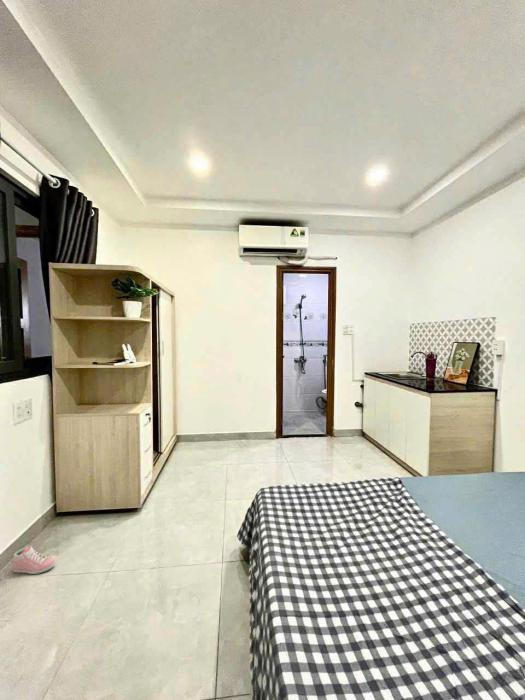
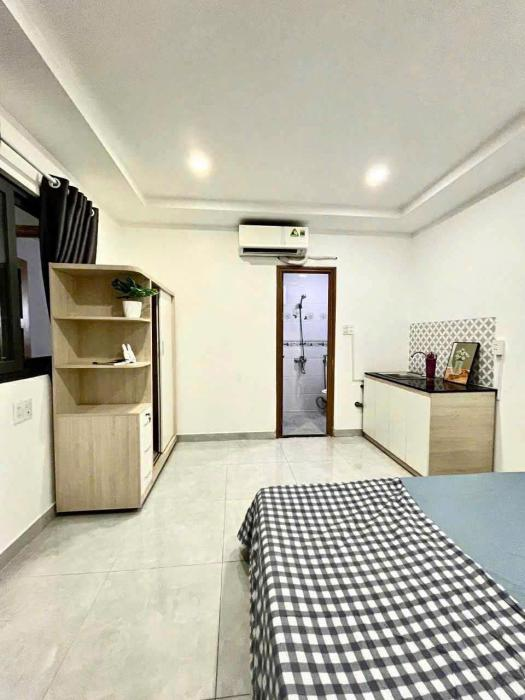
- sneaker (33, 558)
